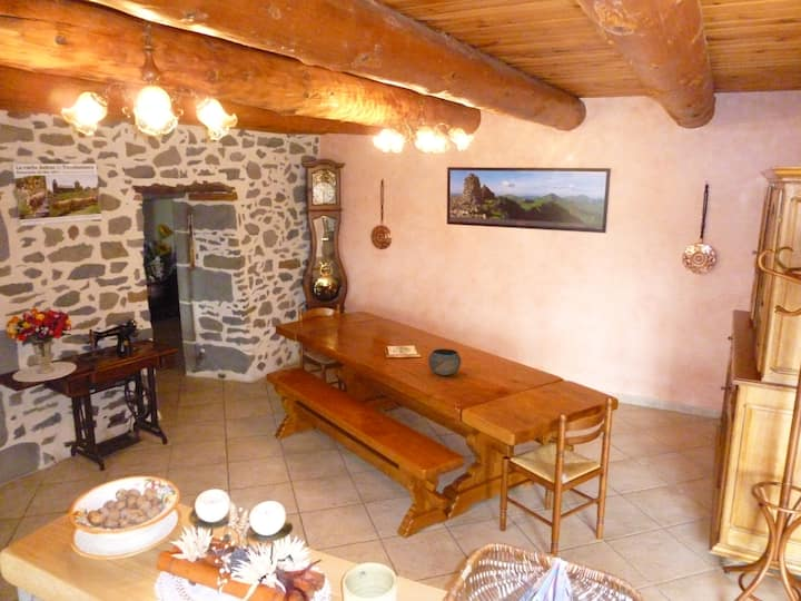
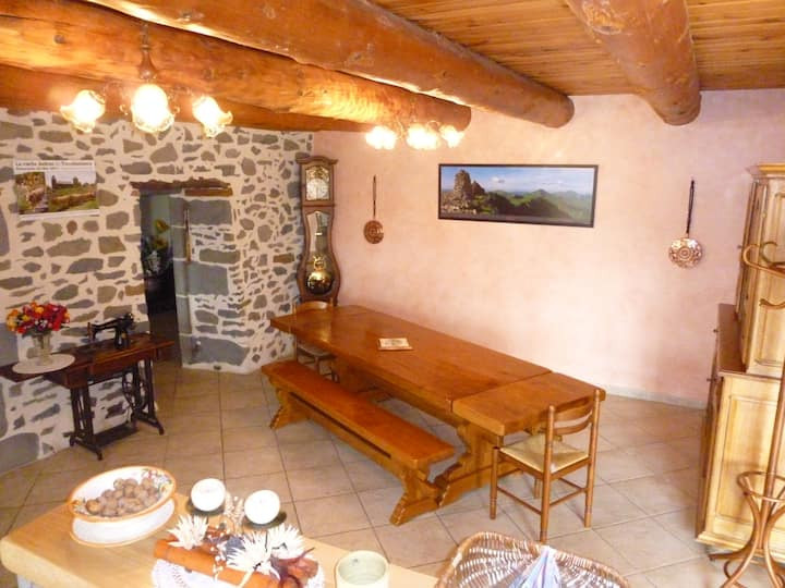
- bowl (444, 362)
